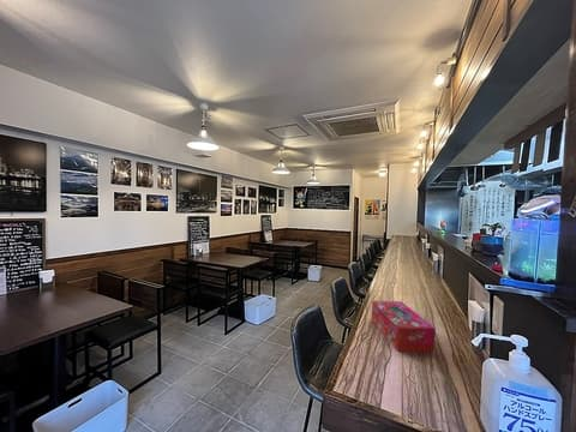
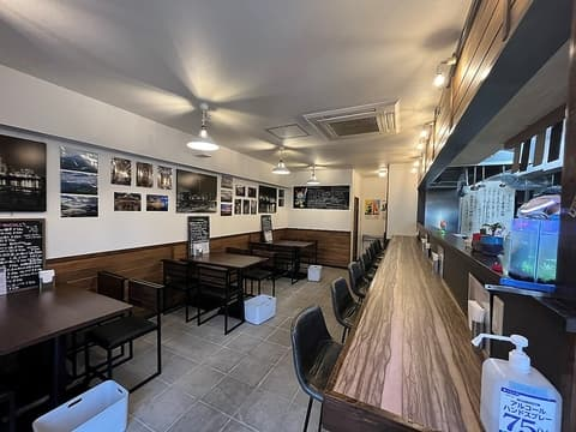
- tissue box (398, 323)
